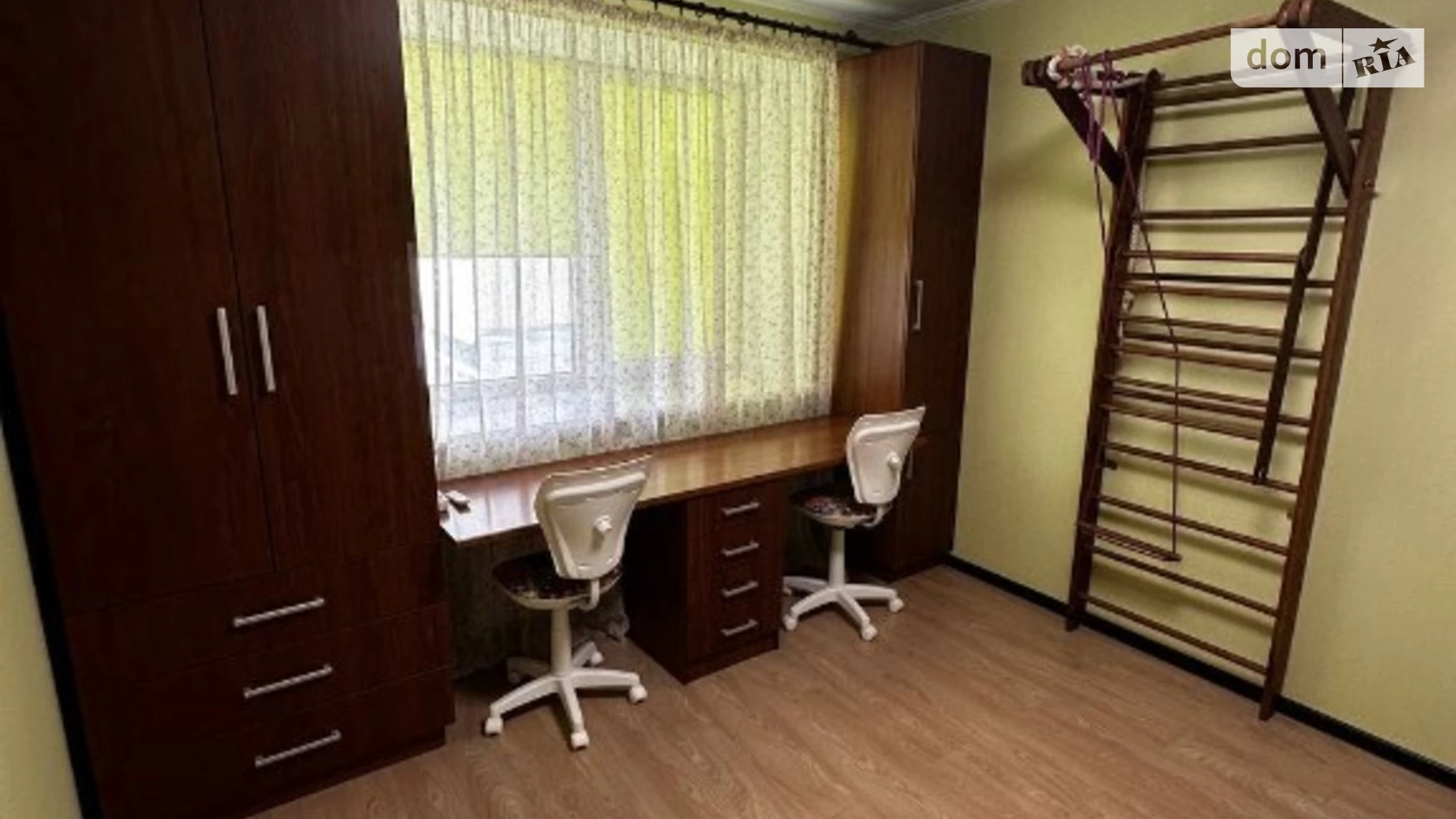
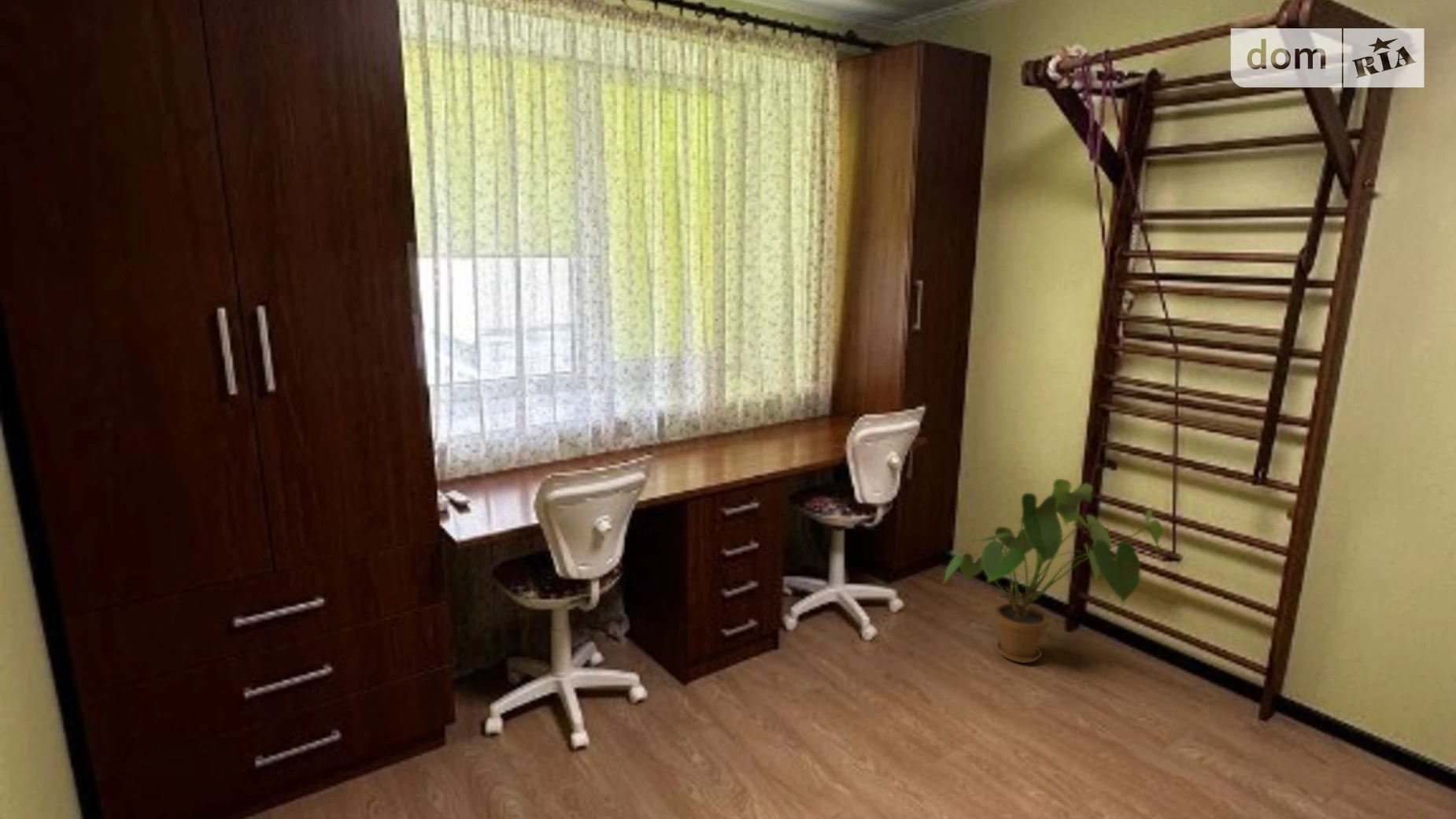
+ house plant (1055, 575)
